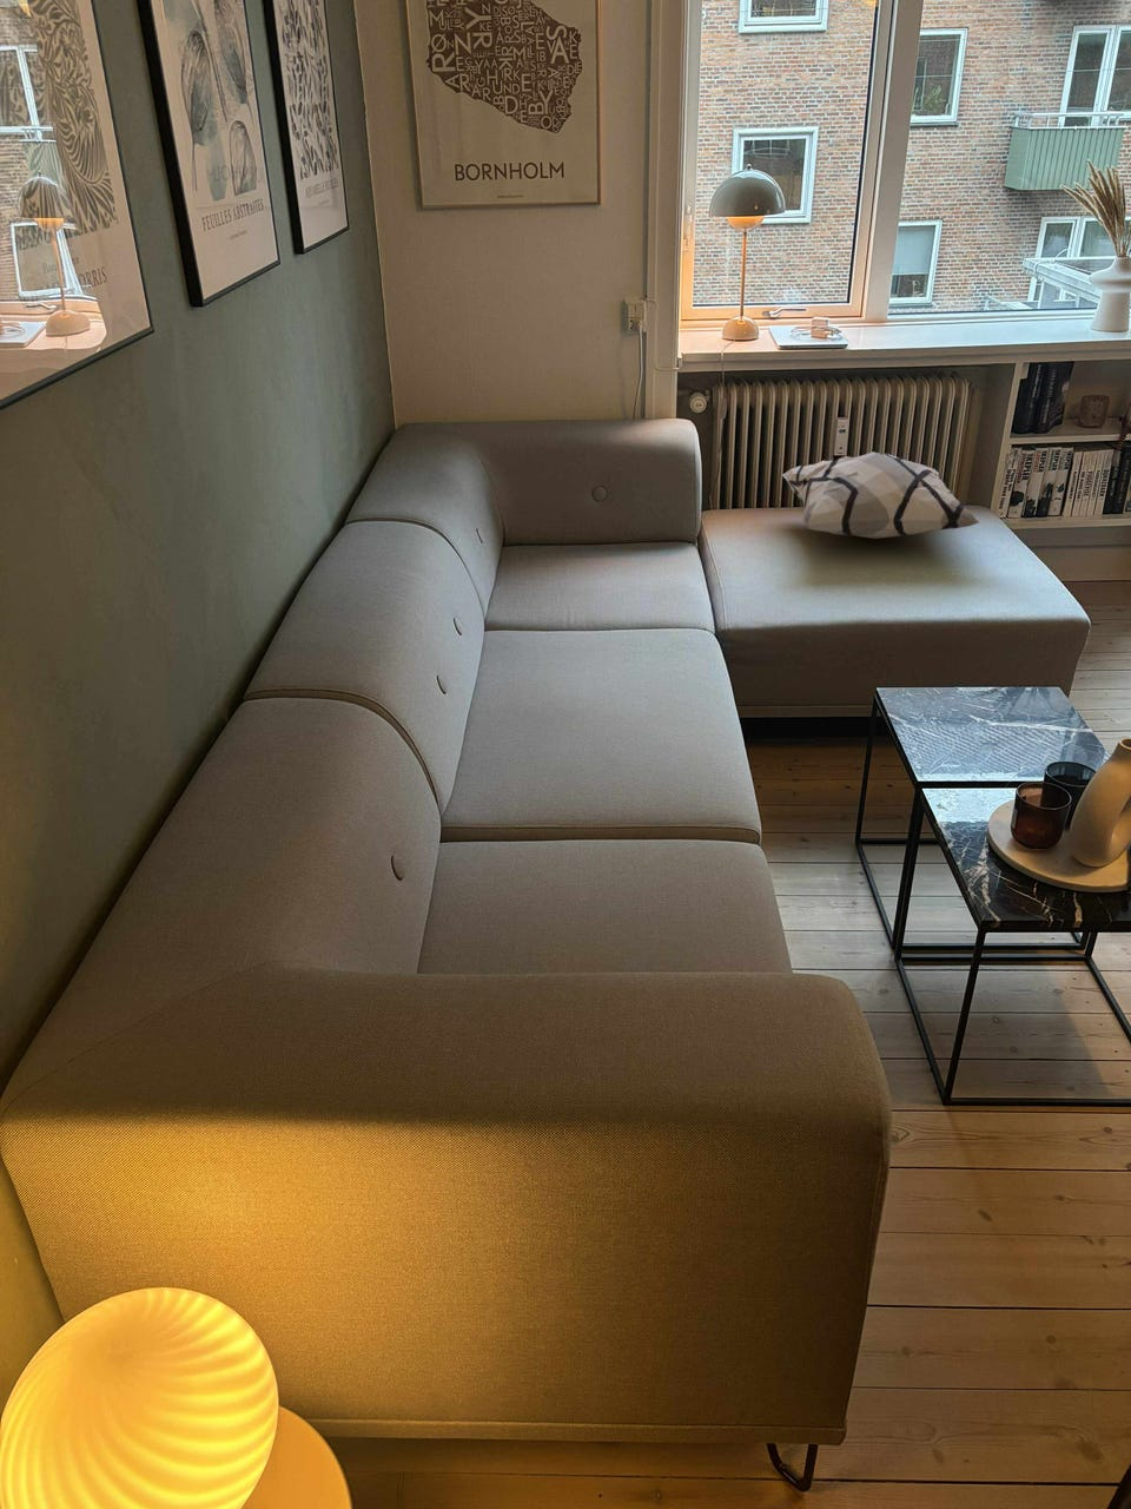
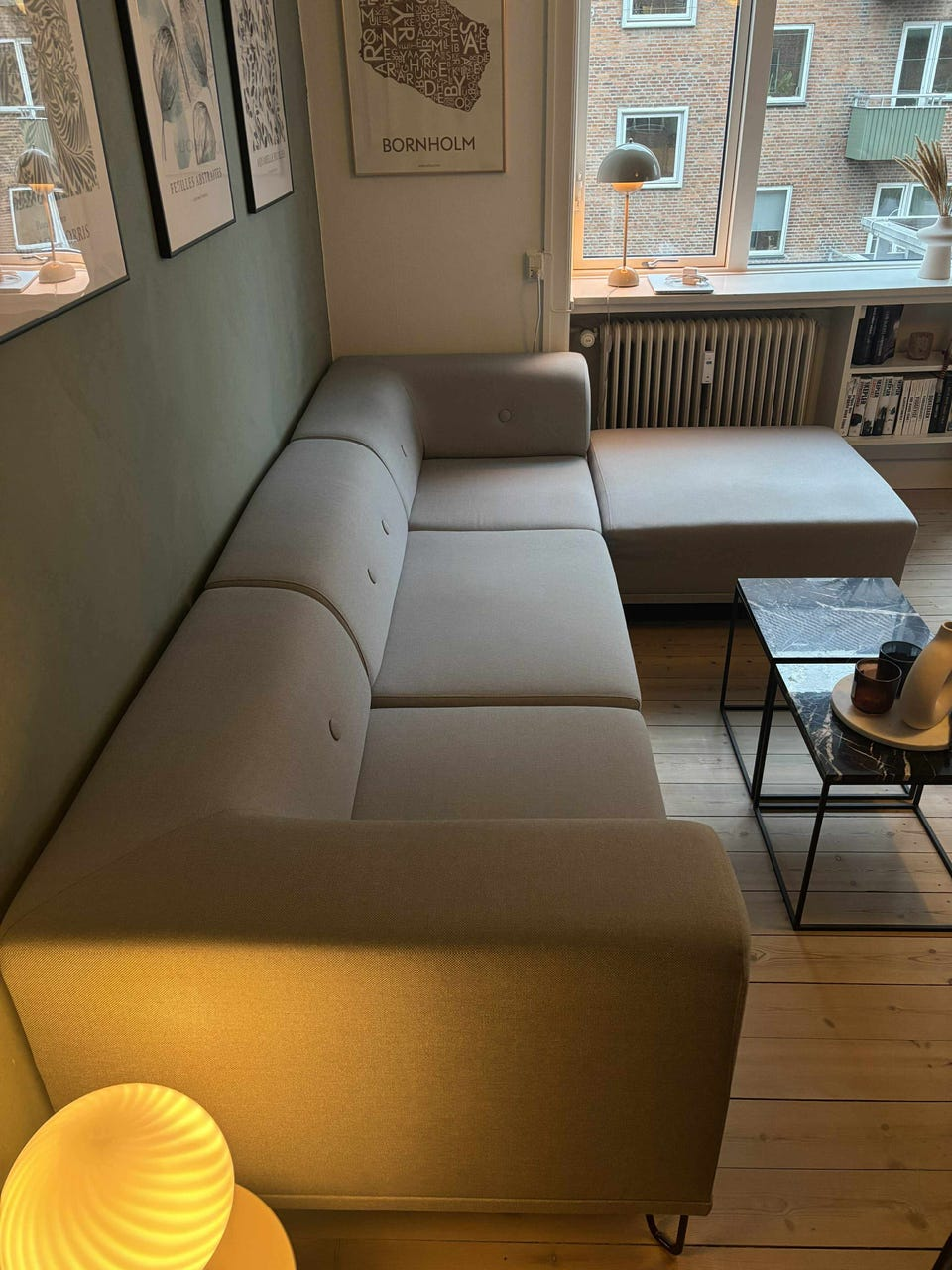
- decorative pillow (874, 497)
